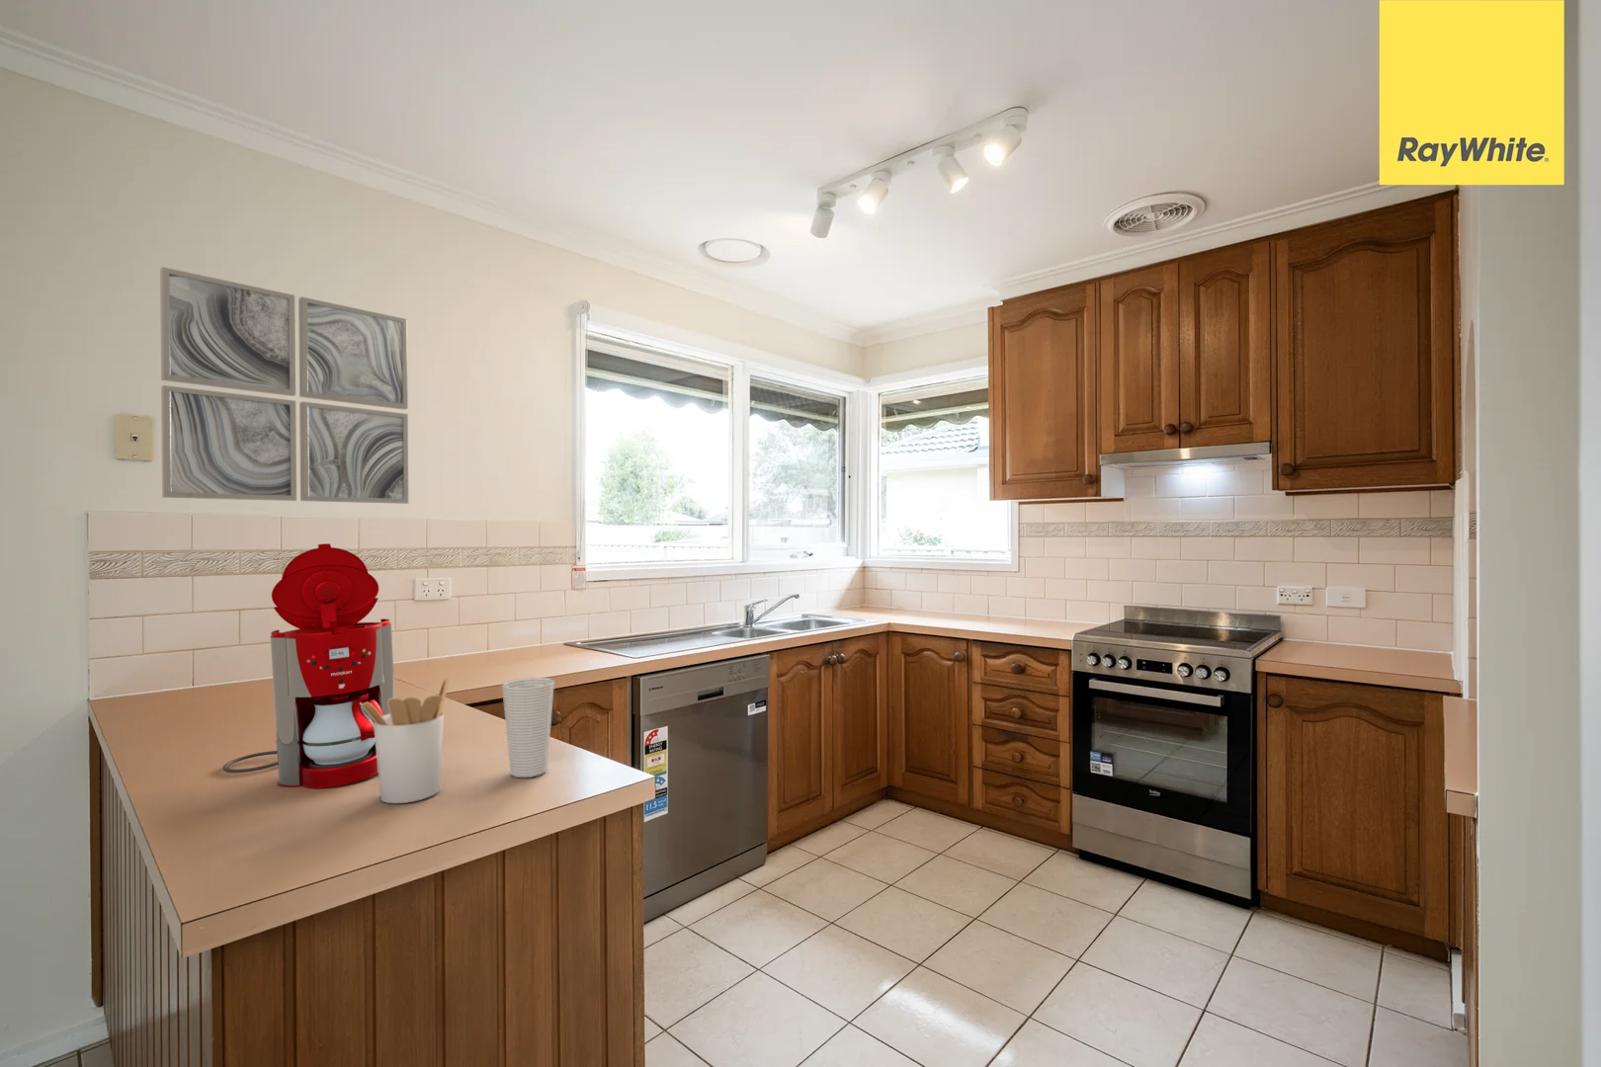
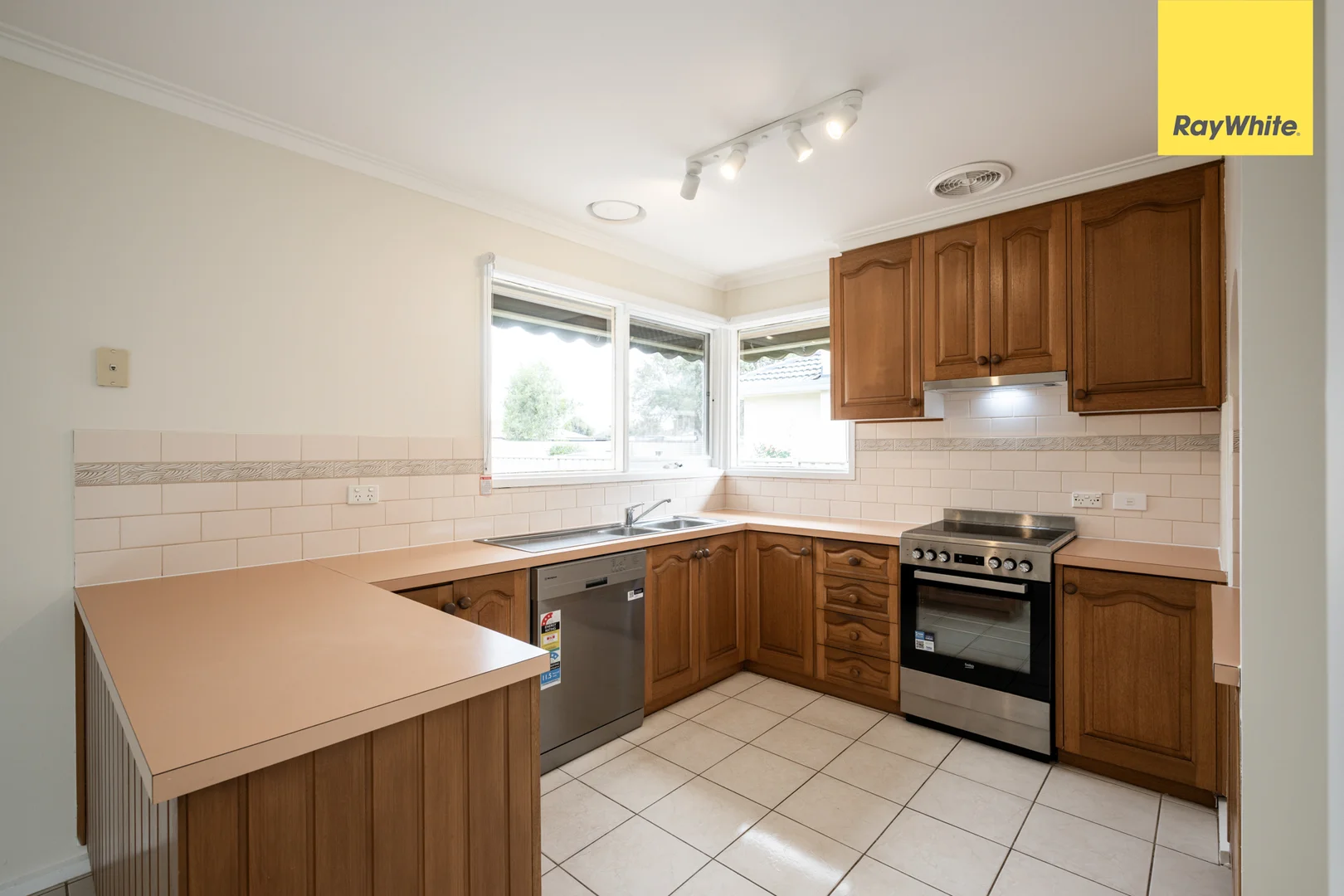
- cup (529, 728)
- utensil holder (412, 740)
- coffee maker (311, 654)
- wall art (299, 397)
